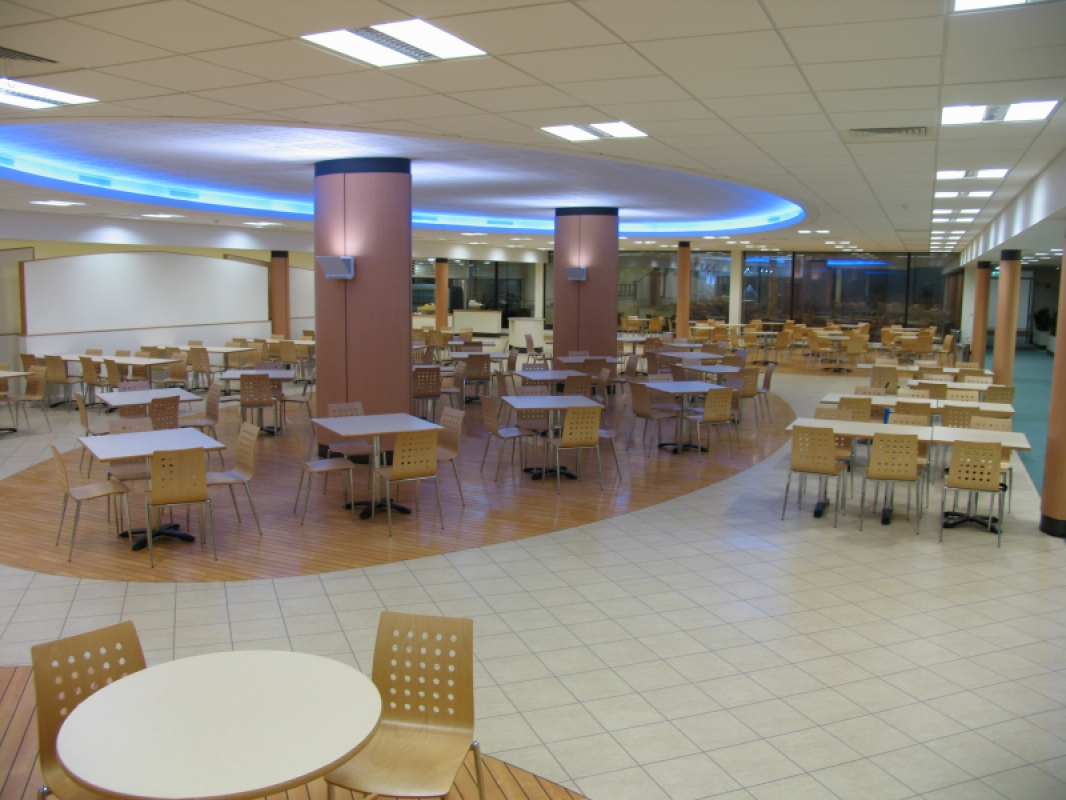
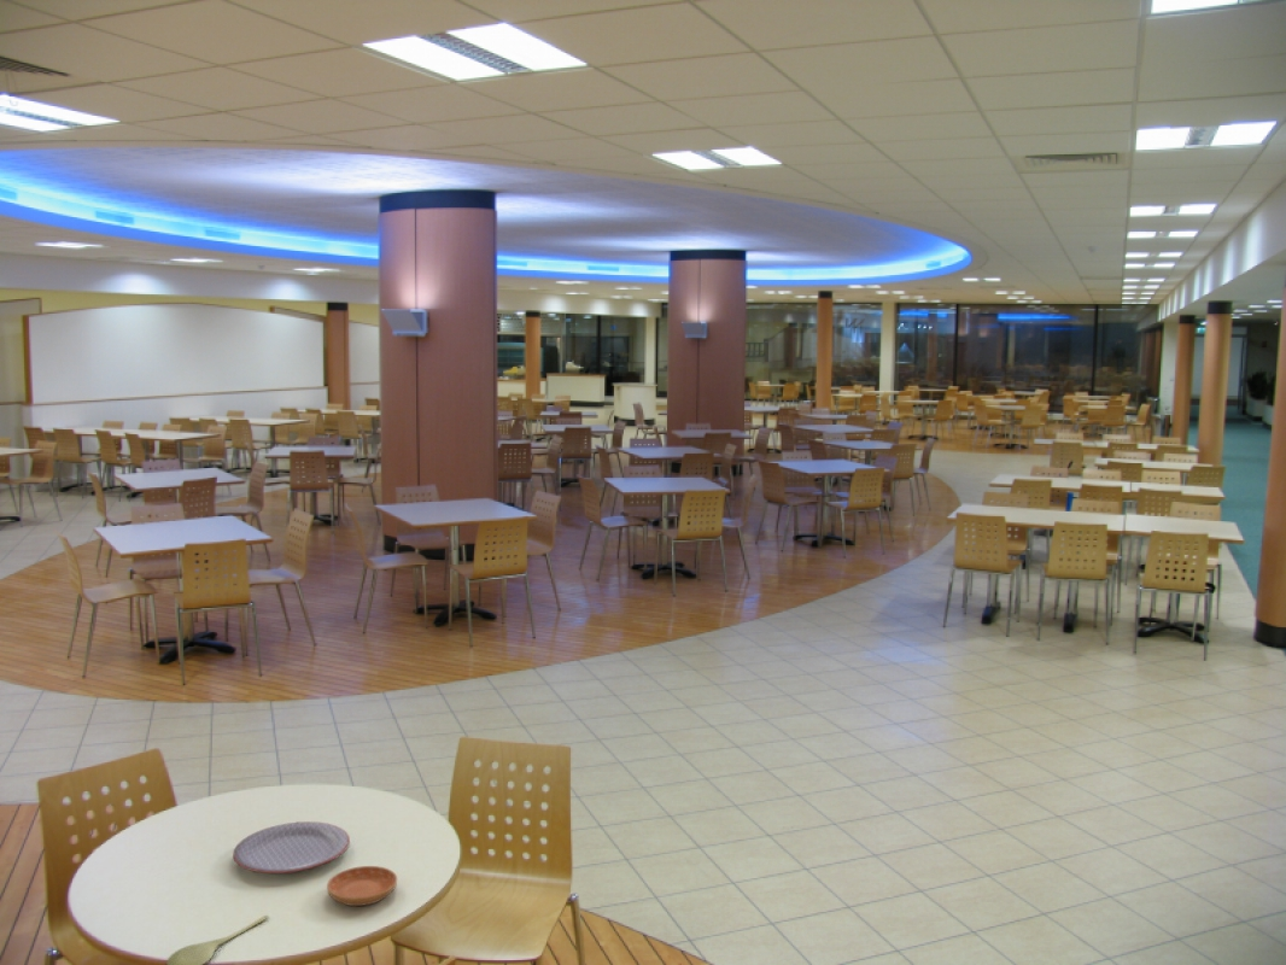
+ plate (292, 849)
+ spoon (221, 940)
+ saucer (362, 887)
